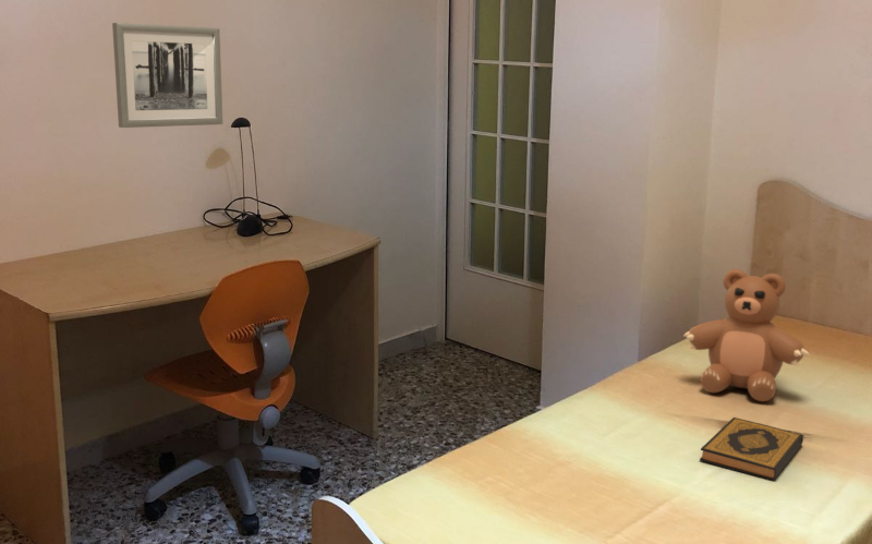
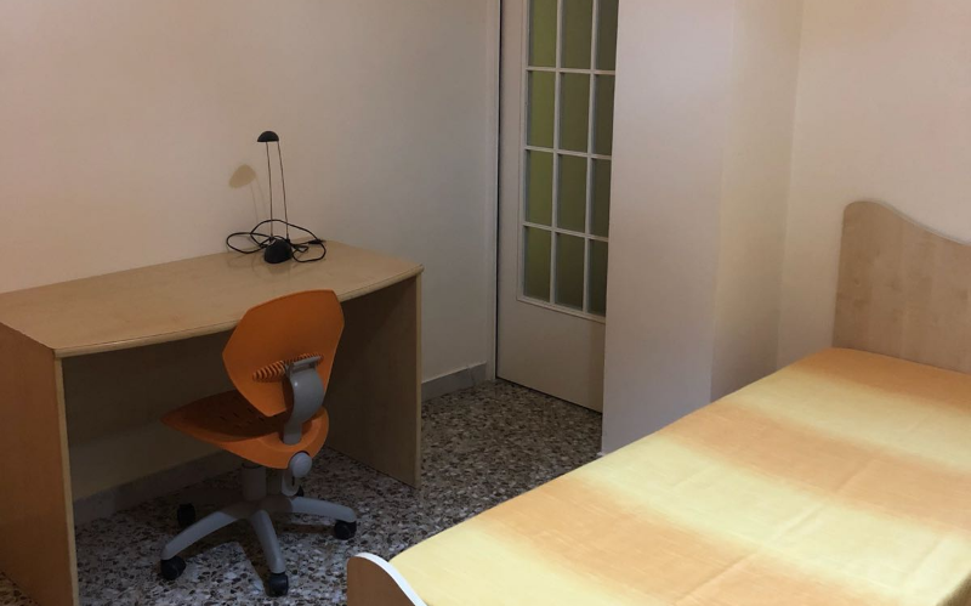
- wall art (170, 76)
- hardback book (752, 446)
- teddy bear (747, 331)
